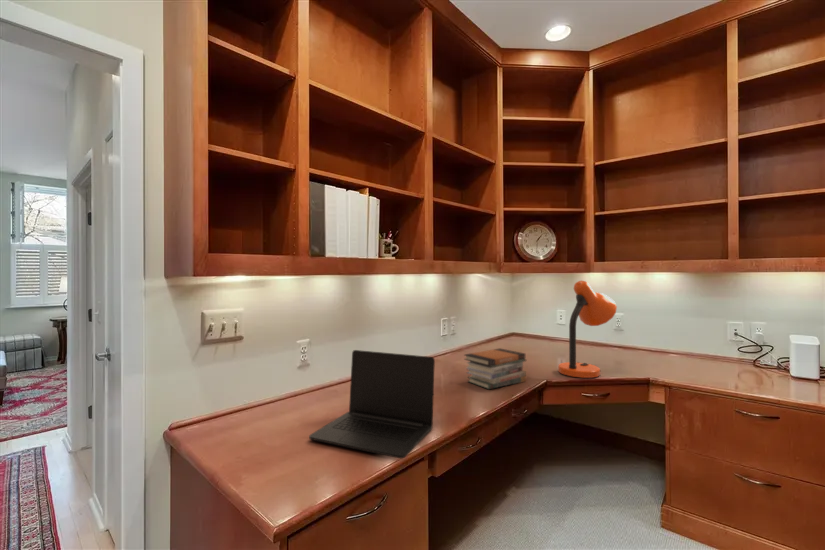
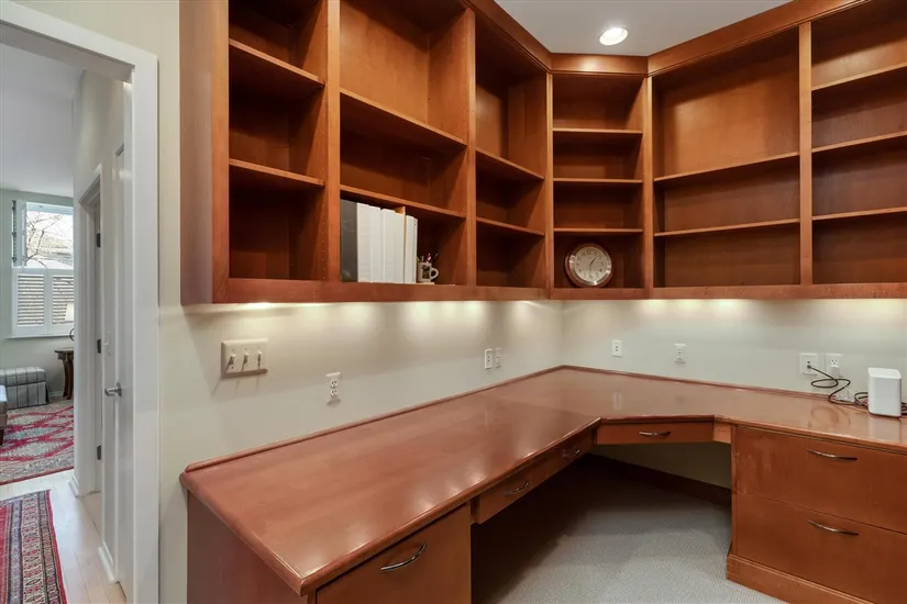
- laptop (374, 396)
- book stack (495, 367)
- desk lamp (586, 324)
